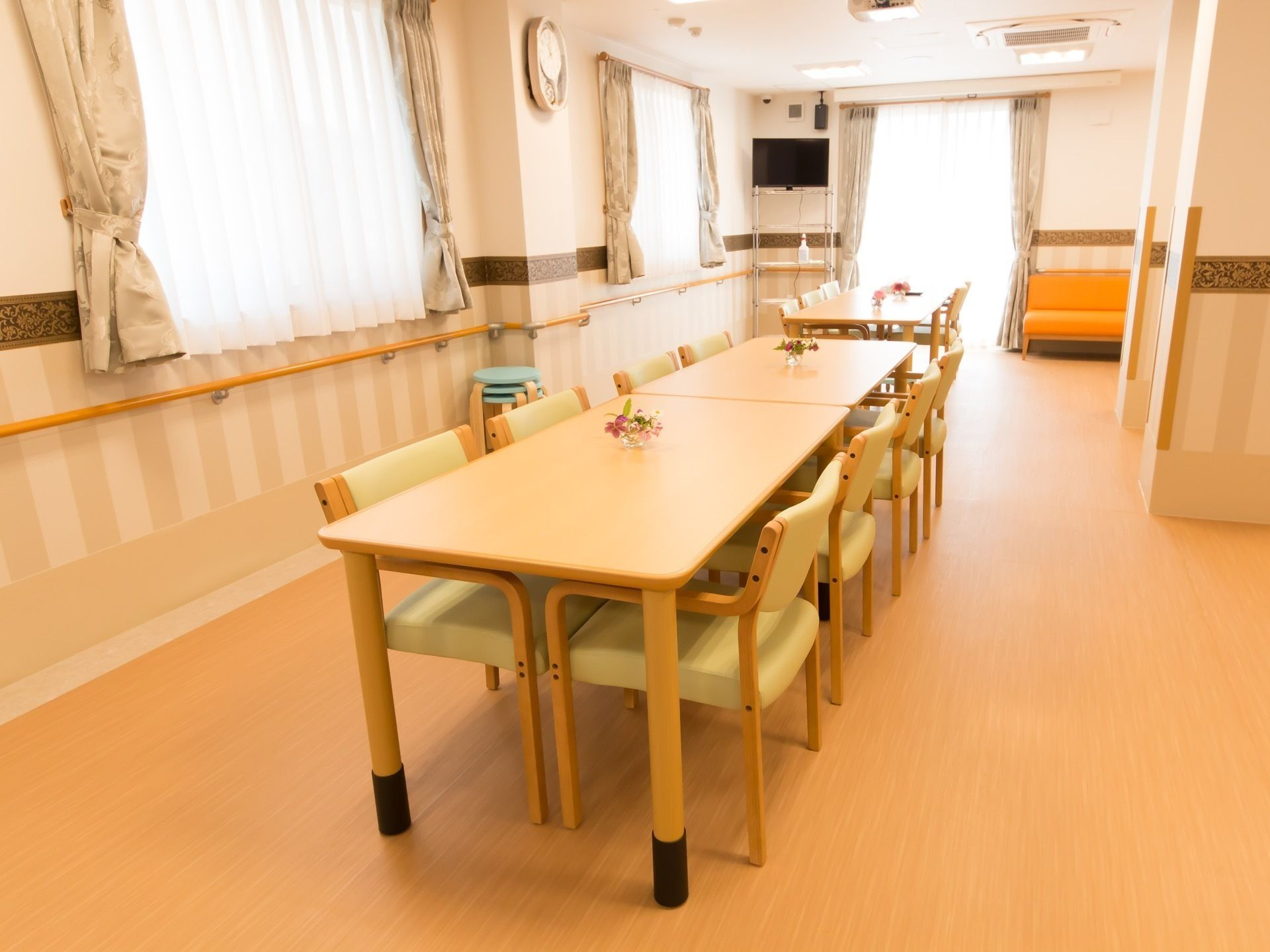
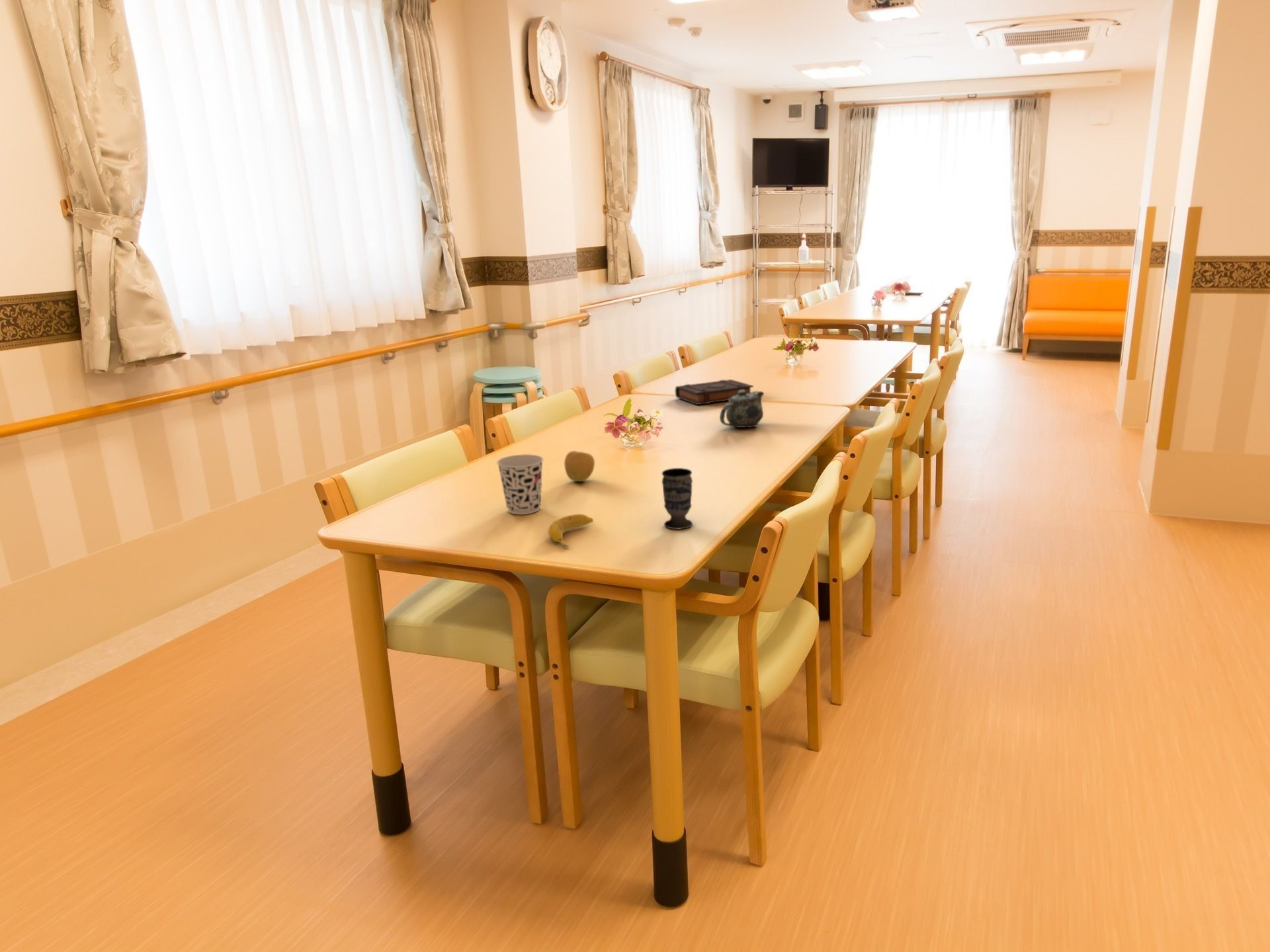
+ apple (579, 465)
+ book (714, 391)
+ chinaware (742, 408)
+ banana (572, 528)
+ cup (677, 498)
+ cup (522, 485)
